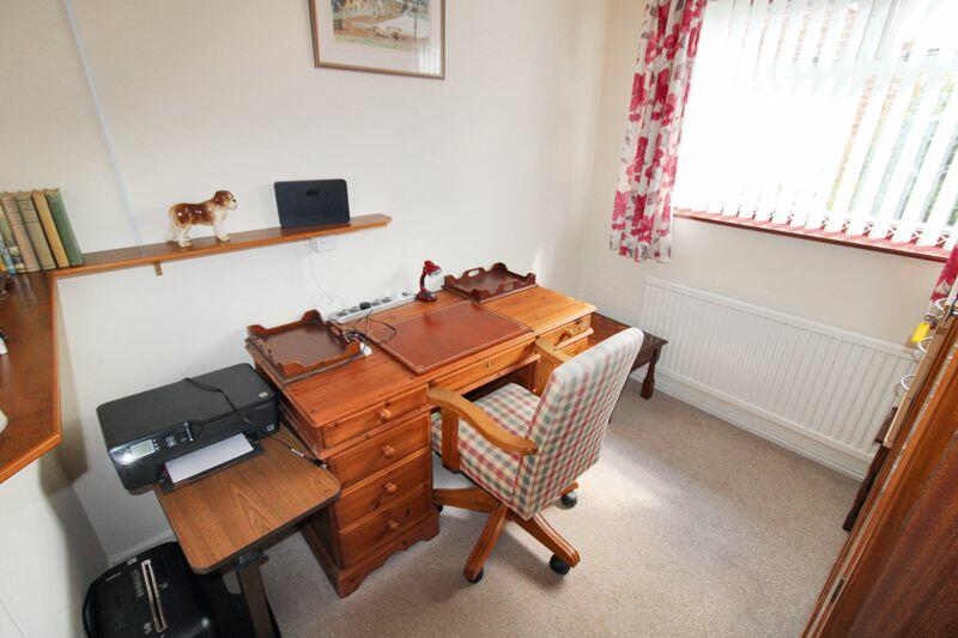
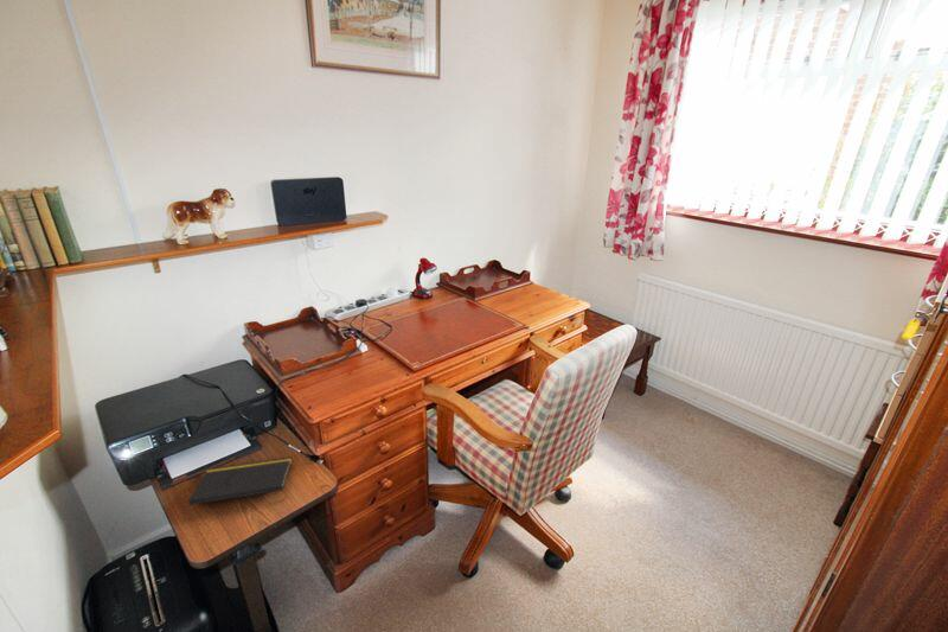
+ notepad (244, 479)
